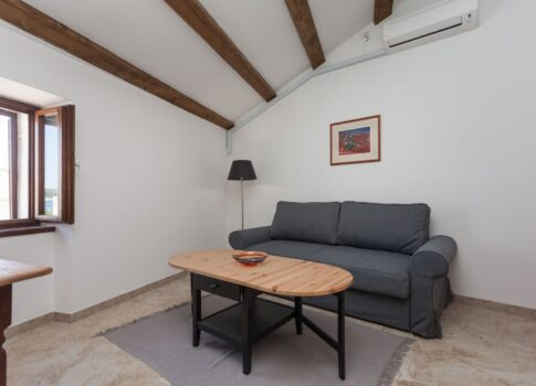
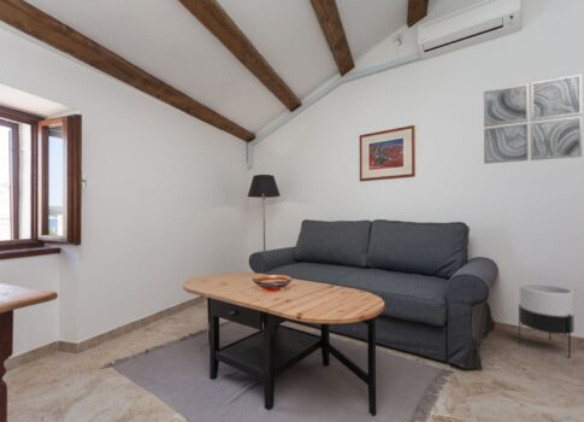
+ planter (544, 317)
+ wall art (527, 121)
